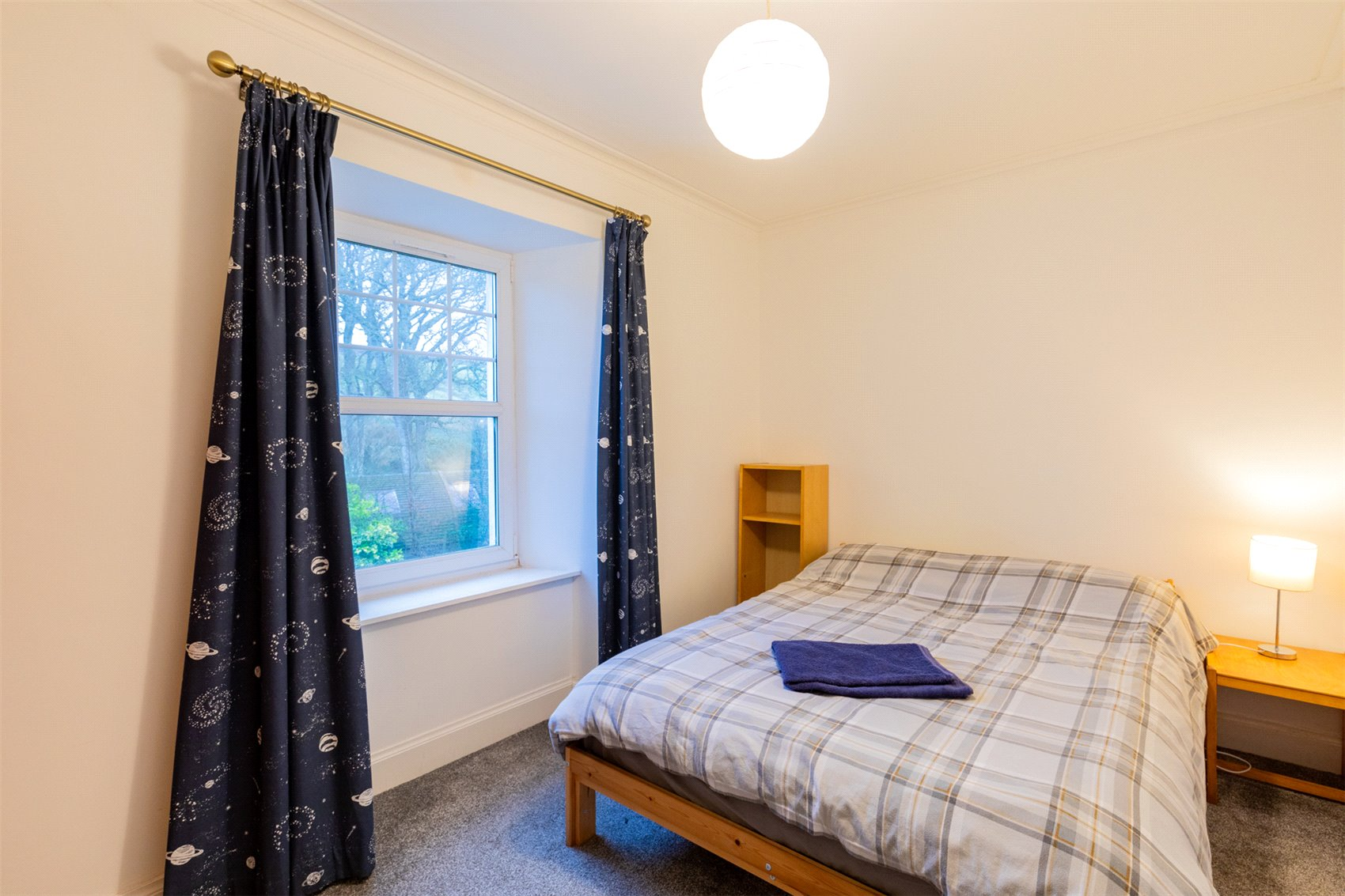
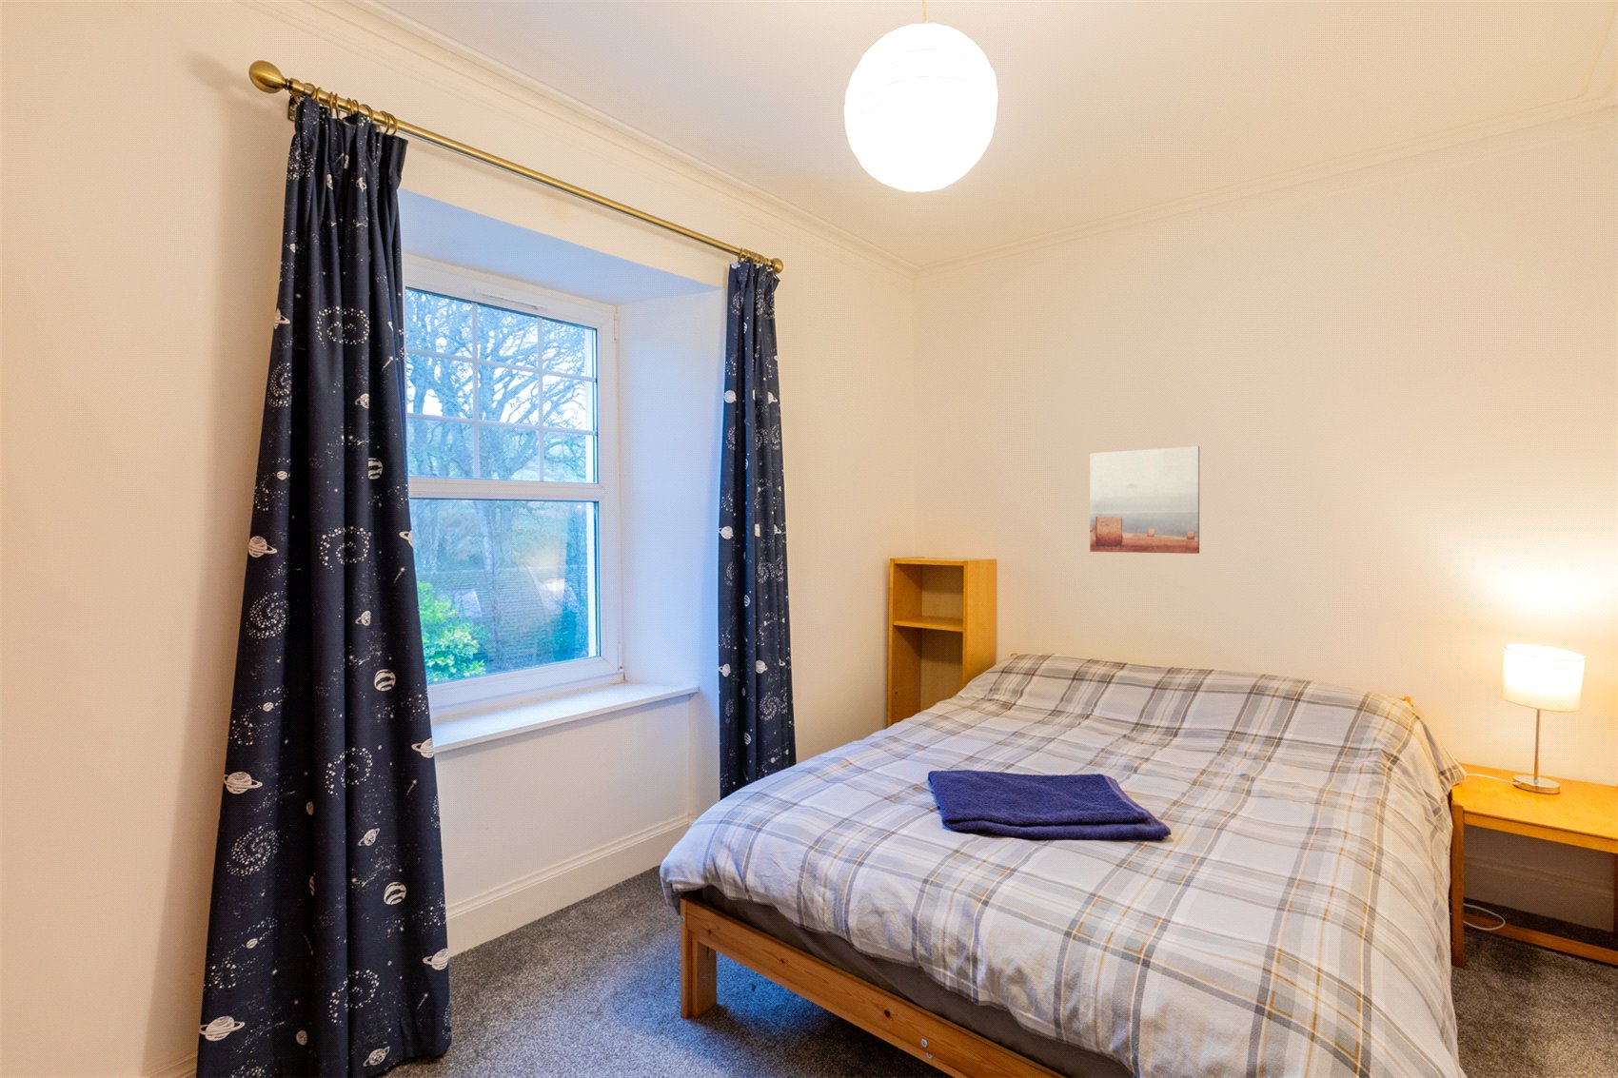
+ wall art (1142, 500)
